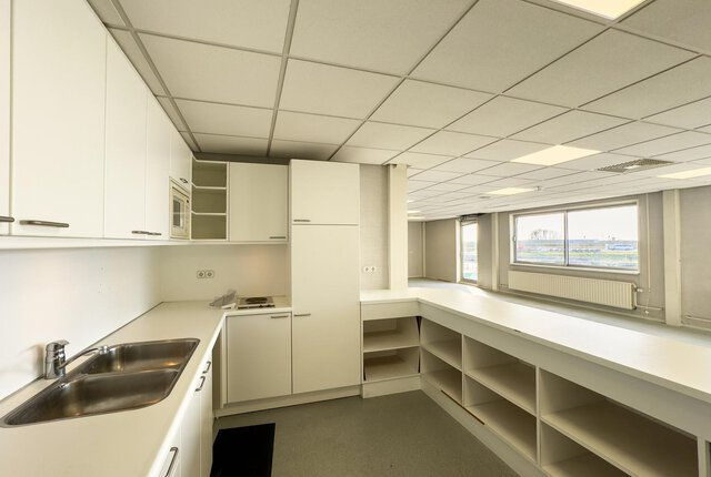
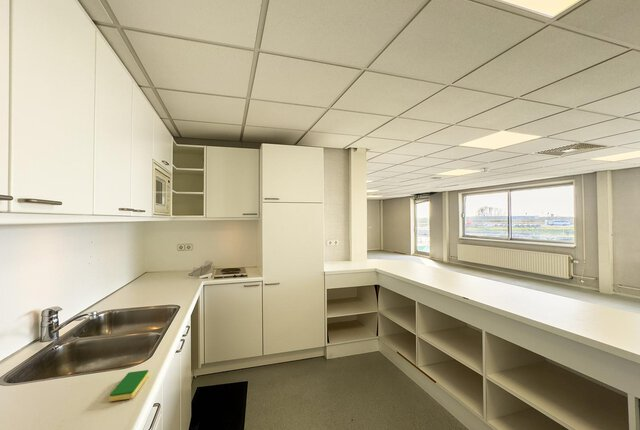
+ dish sponge (130, 384)
